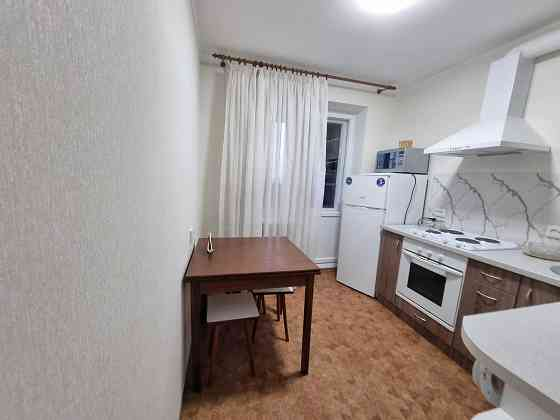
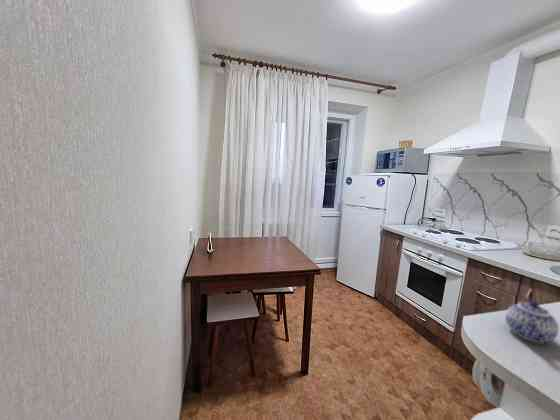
+ teapot (531, 318)
